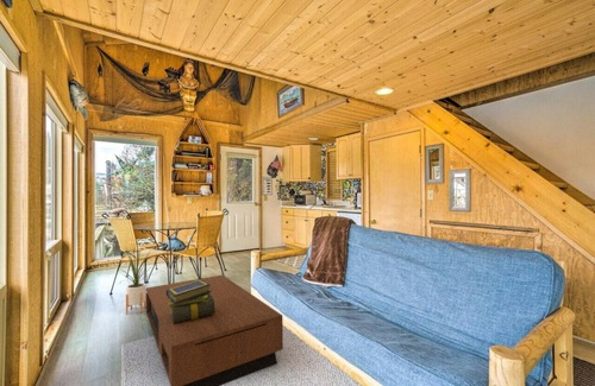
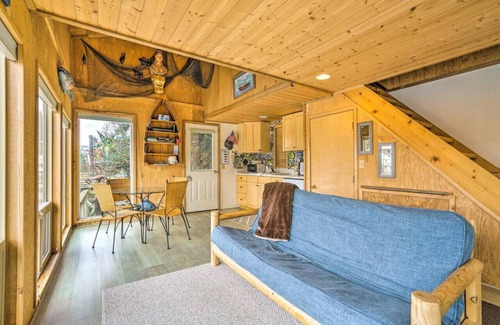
- house plant (137, 277)
- coffee table (206, 319)
- stack of books (190, 299)
